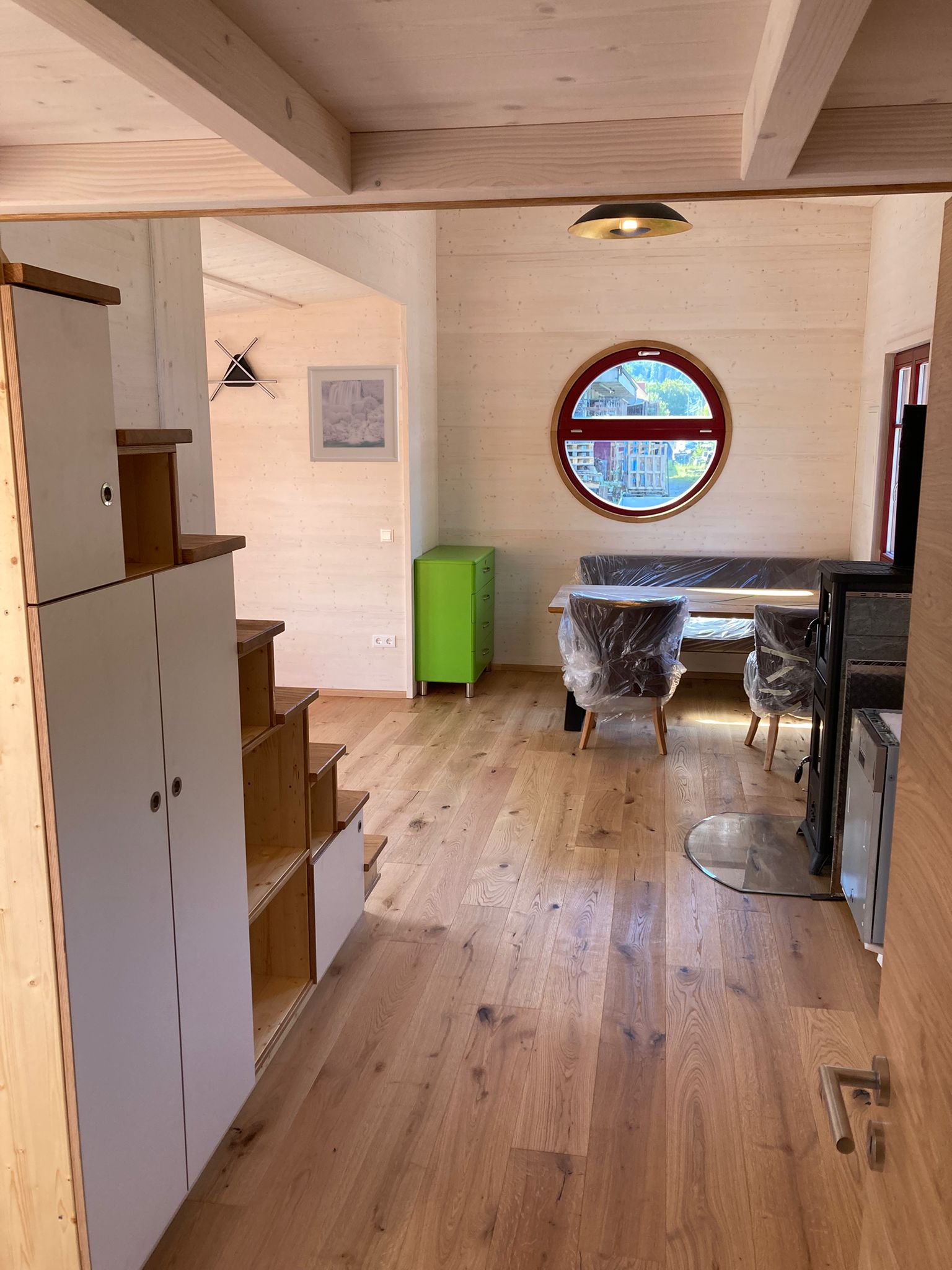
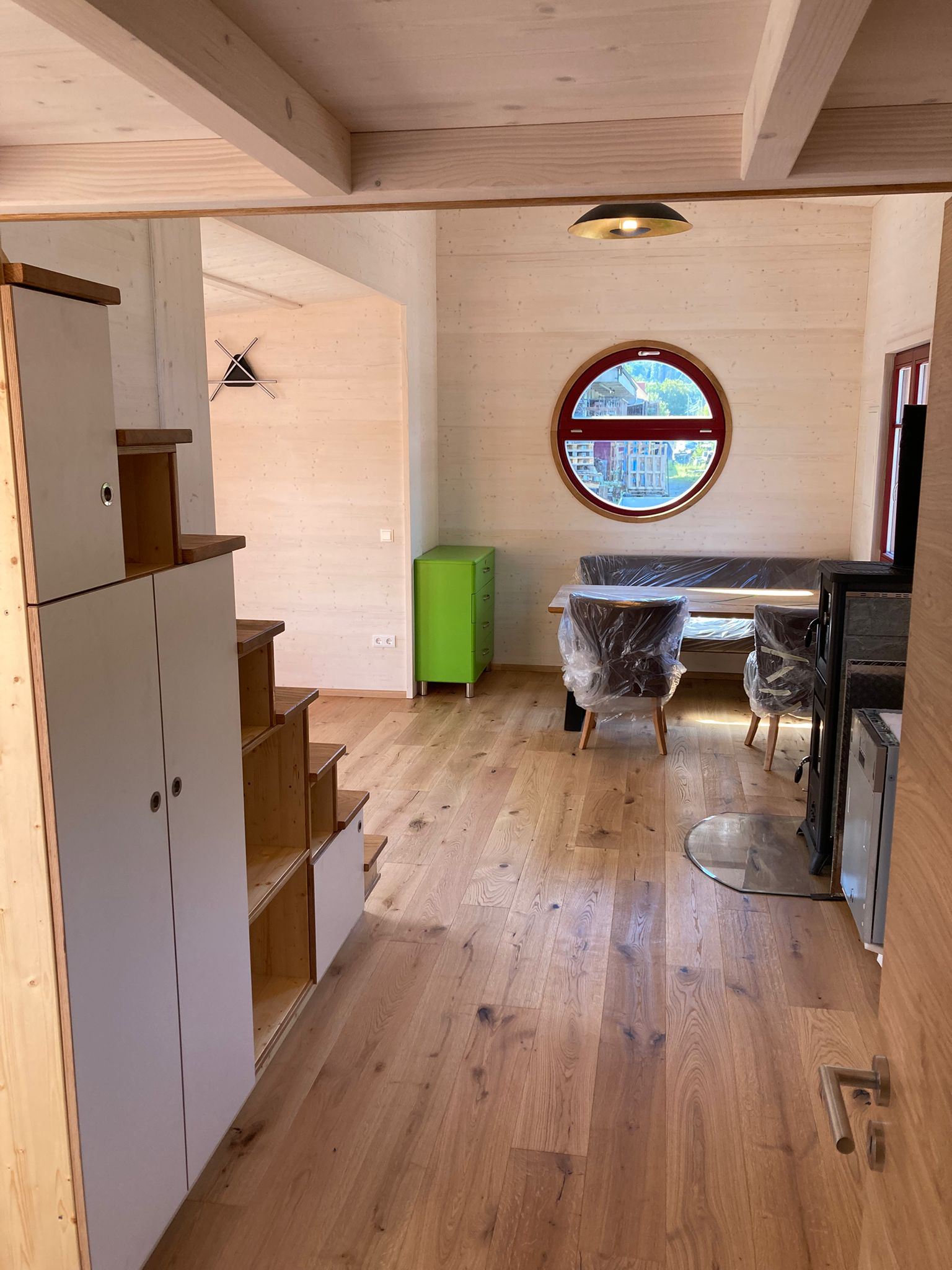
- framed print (353, 414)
